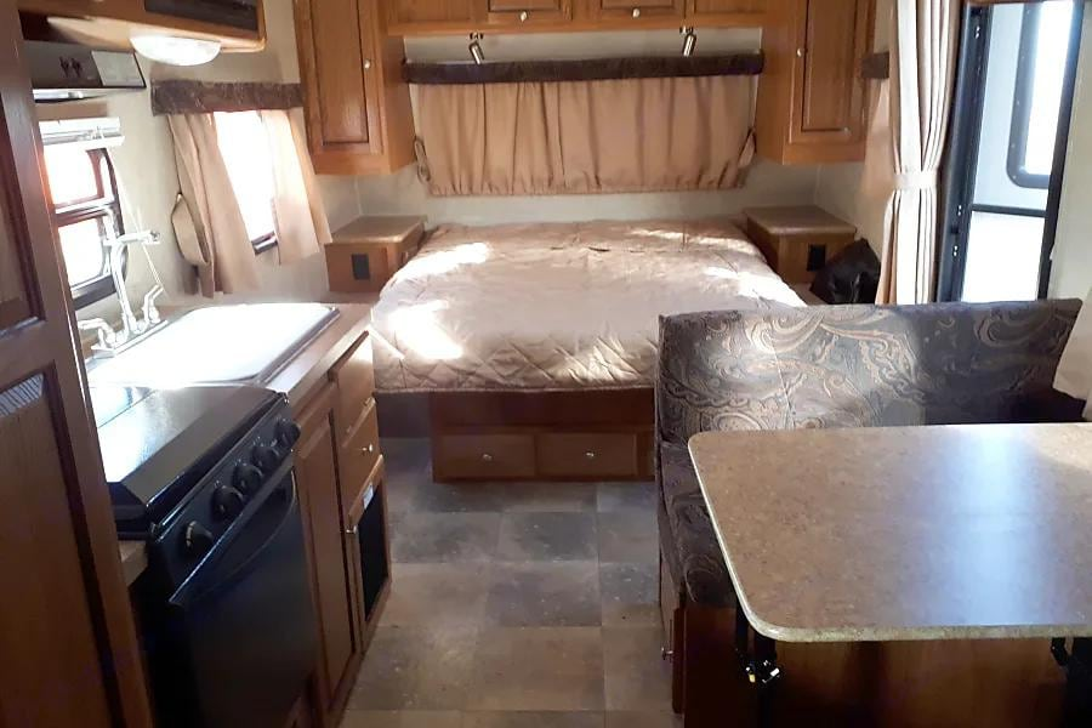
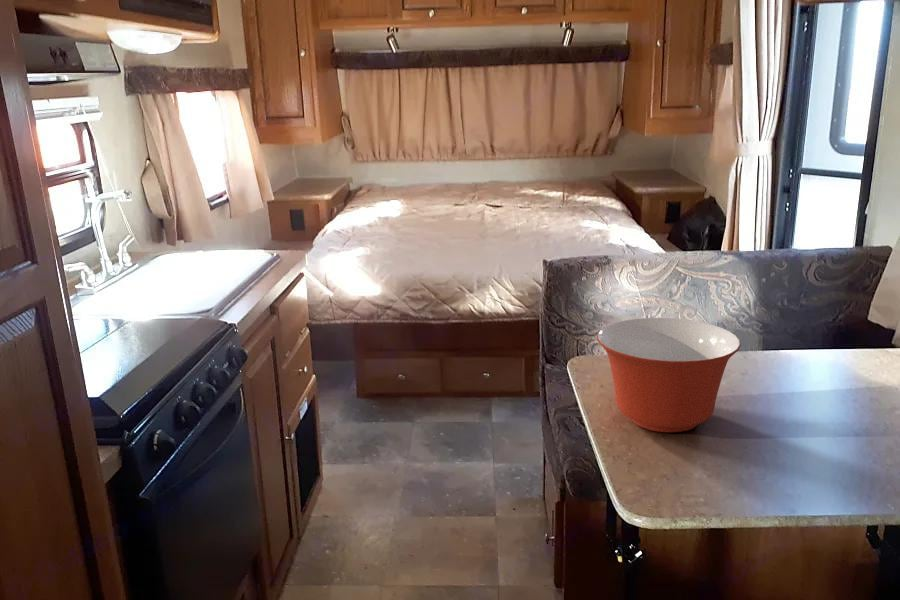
+ mixing bowl (665, 378)
